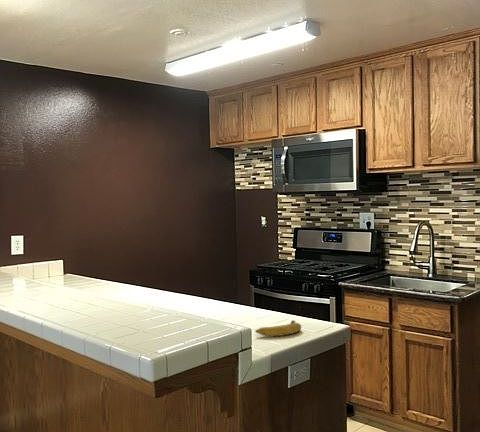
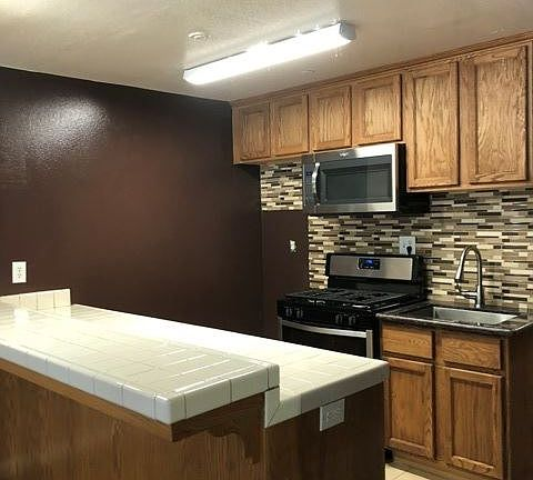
- fruit (278, 327)
